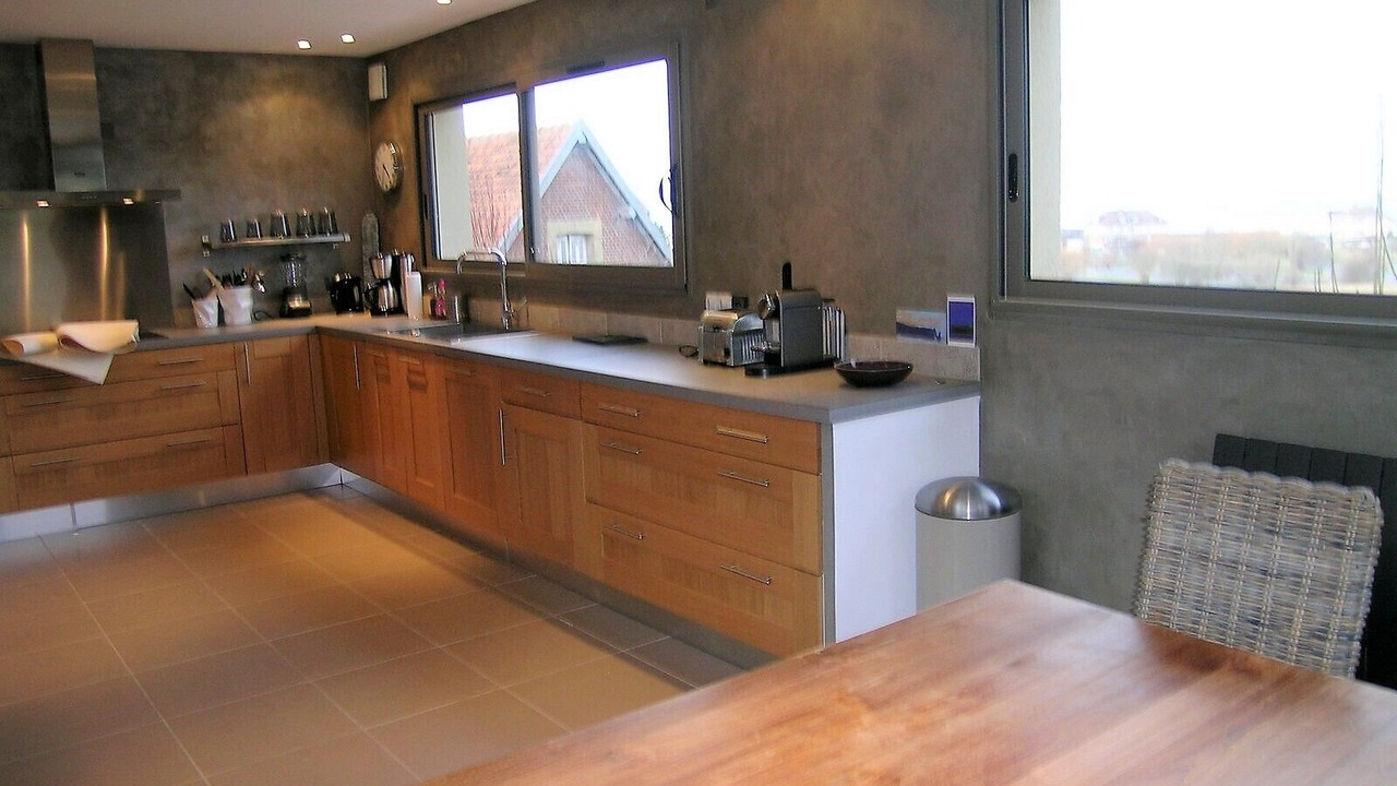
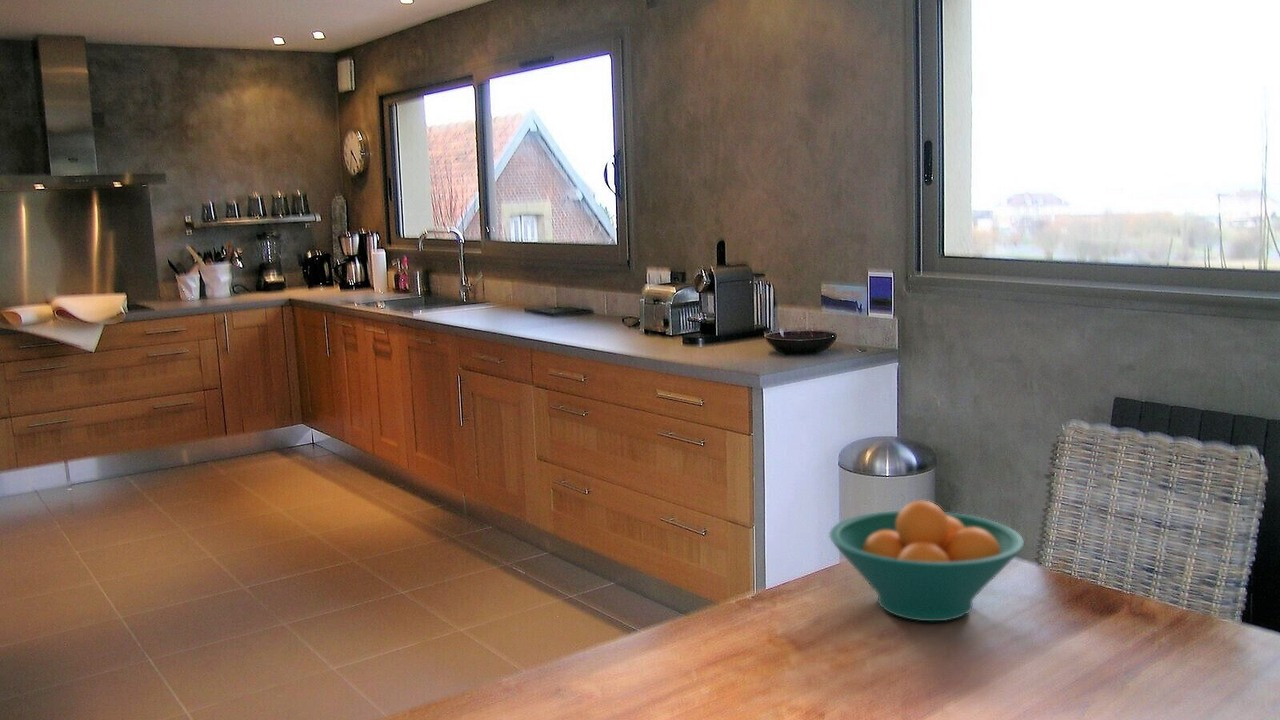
+ fruit bowl (924, 554)
